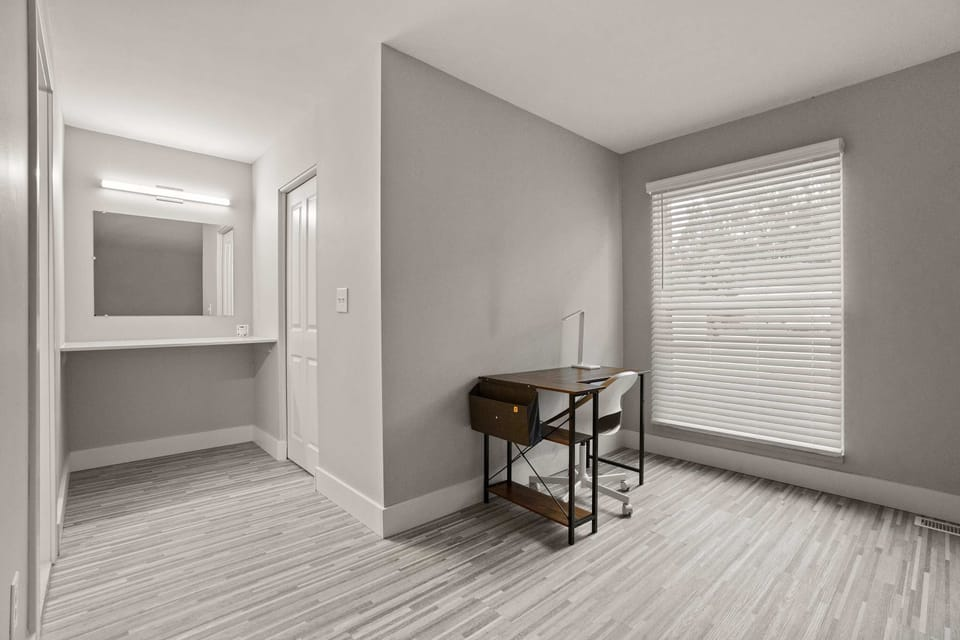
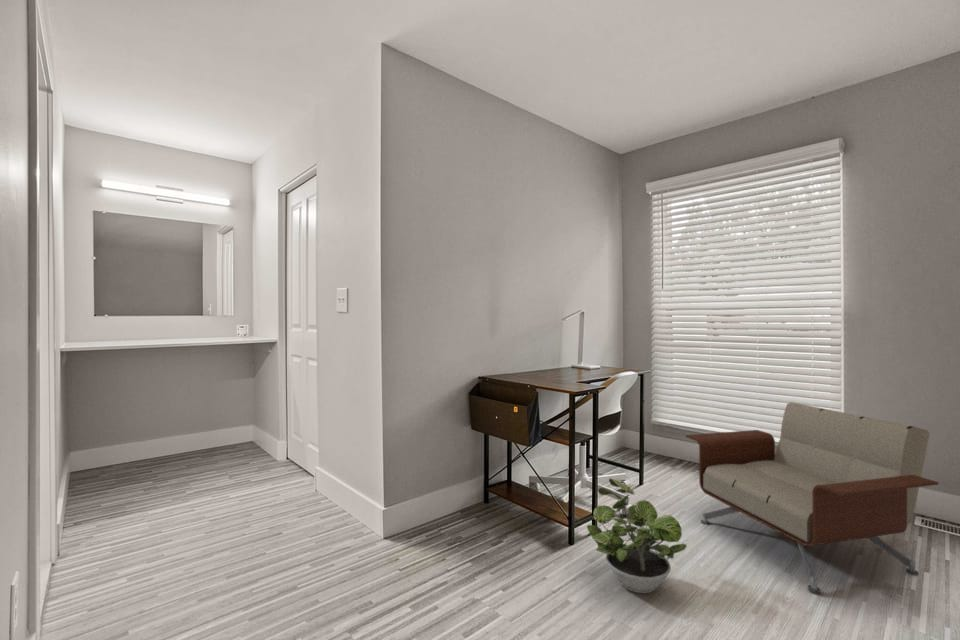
+ armchair (806, 479)
+ potted plant (634, 535)
